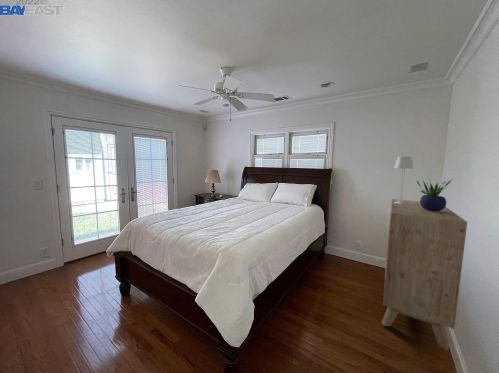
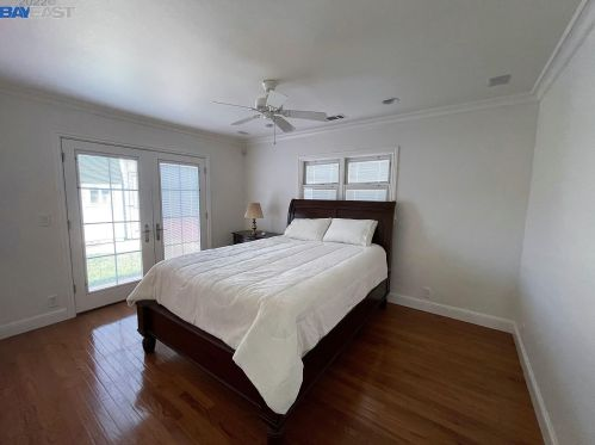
- dresser (414, 257)
- potted plant (431, 193)
- table lamp (401, 180)
